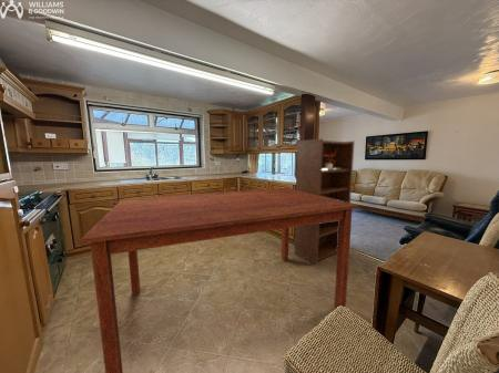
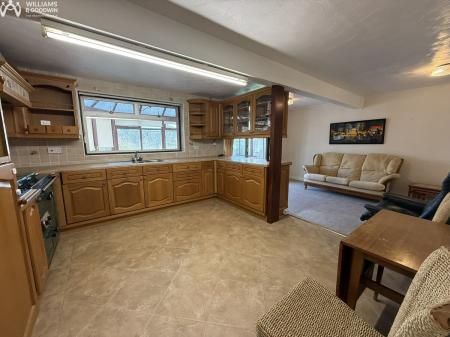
- dining table (230, 236)
- bookshelf (323, 196)
